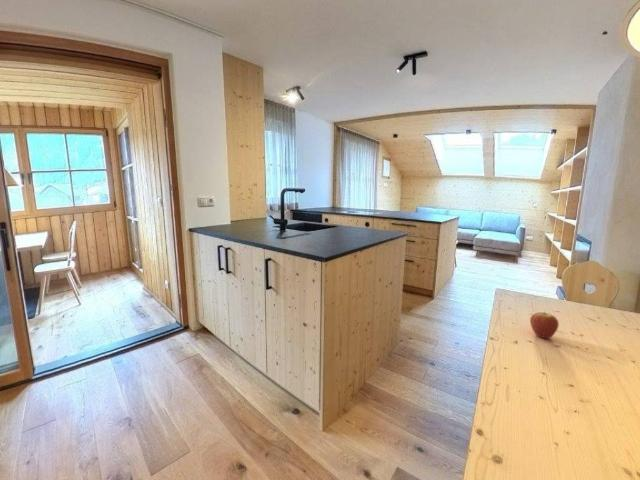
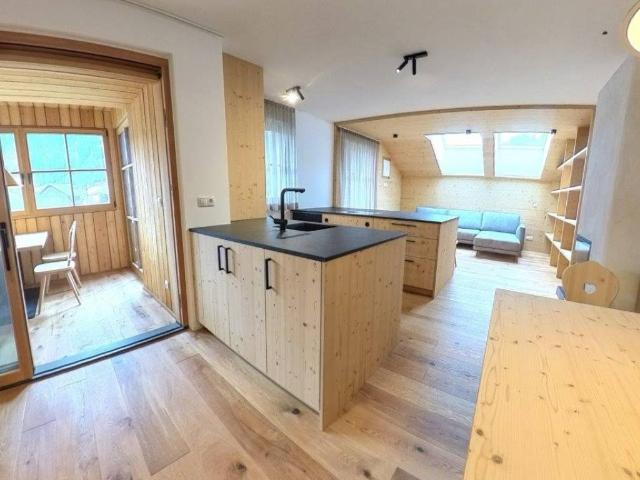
- fruit (544, 323)
